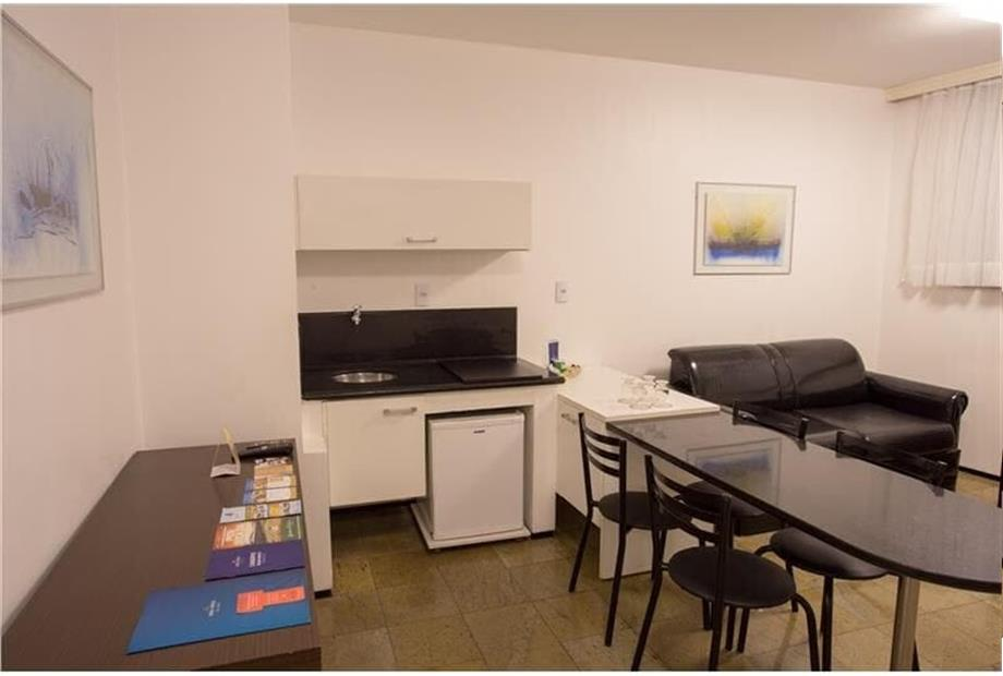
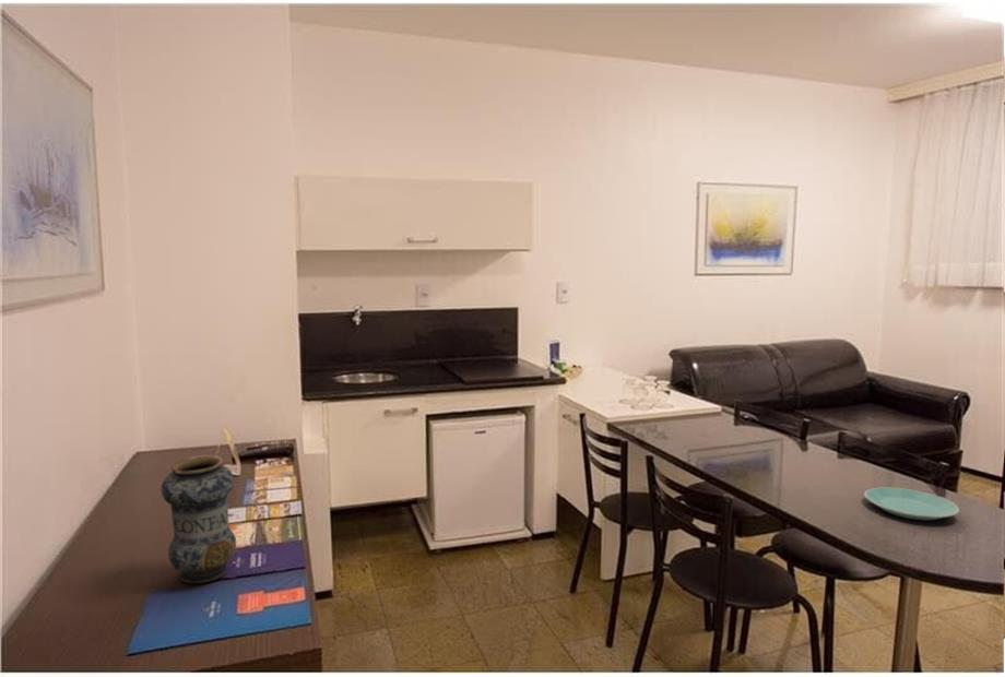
+ plate (909, 504)
+ vase (200, 519)
